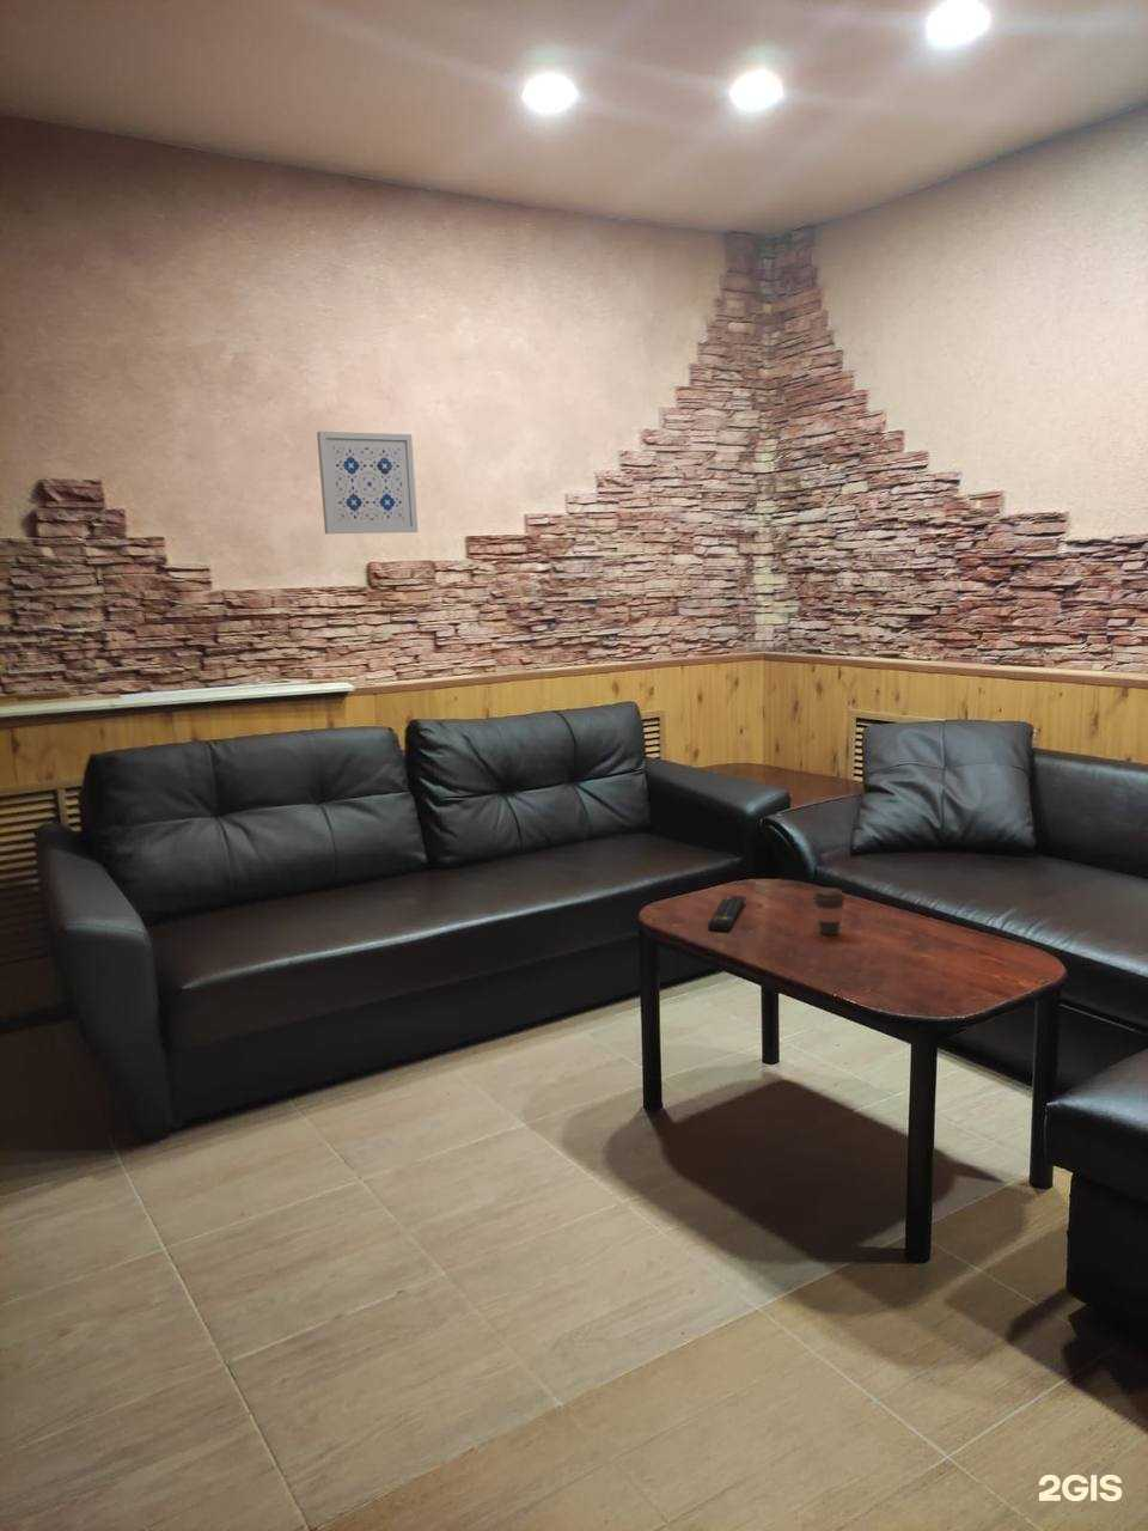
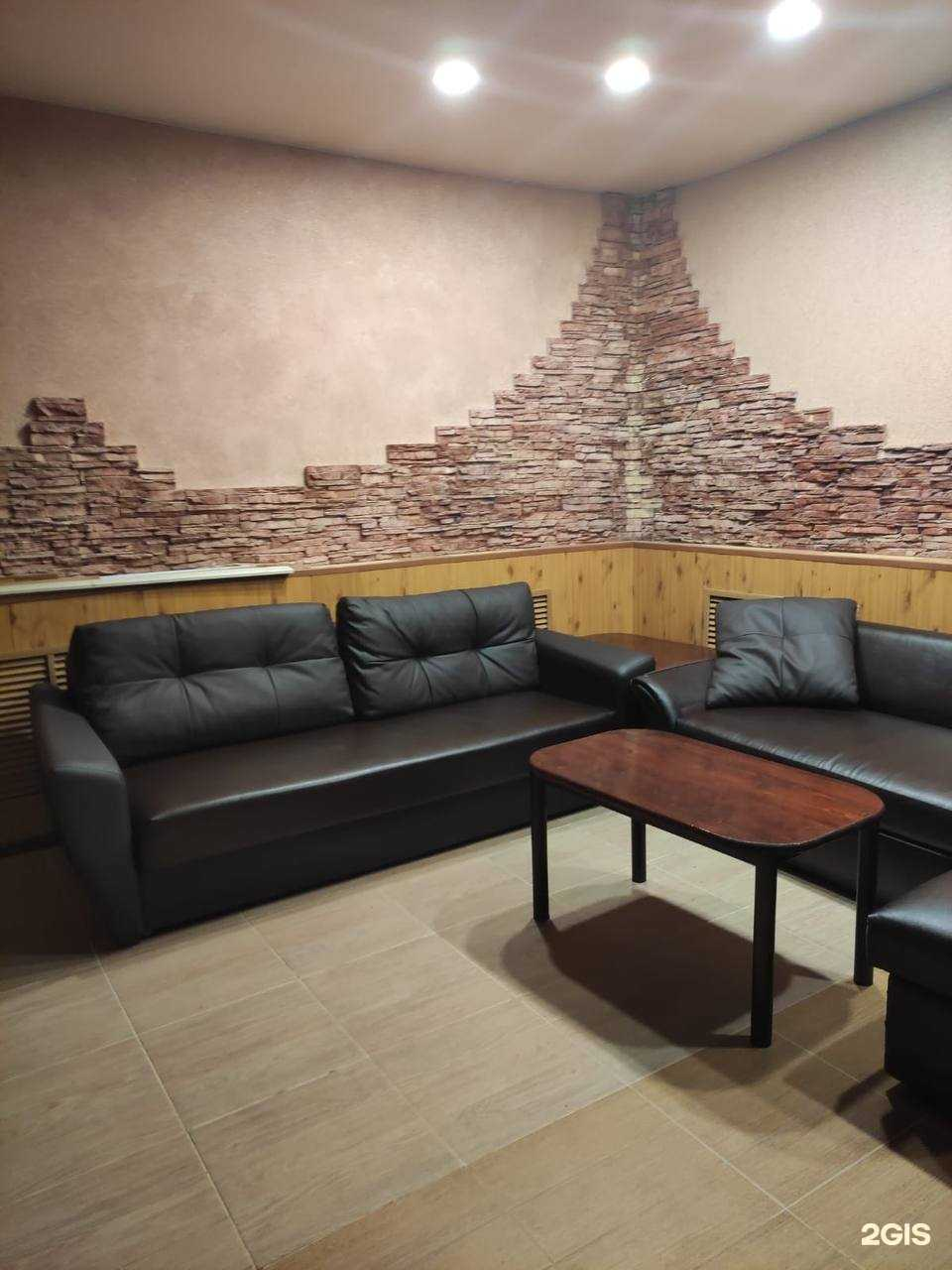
- remote control (727, 913)
- wall art (368, 483)
- coffee cup (828, 911)
